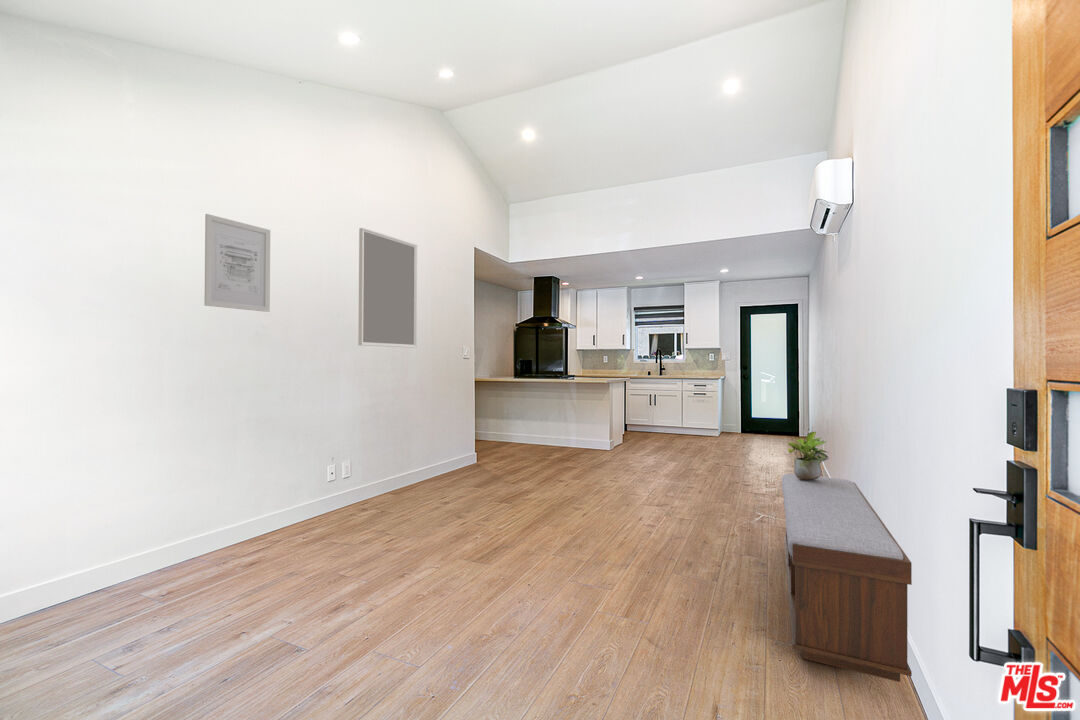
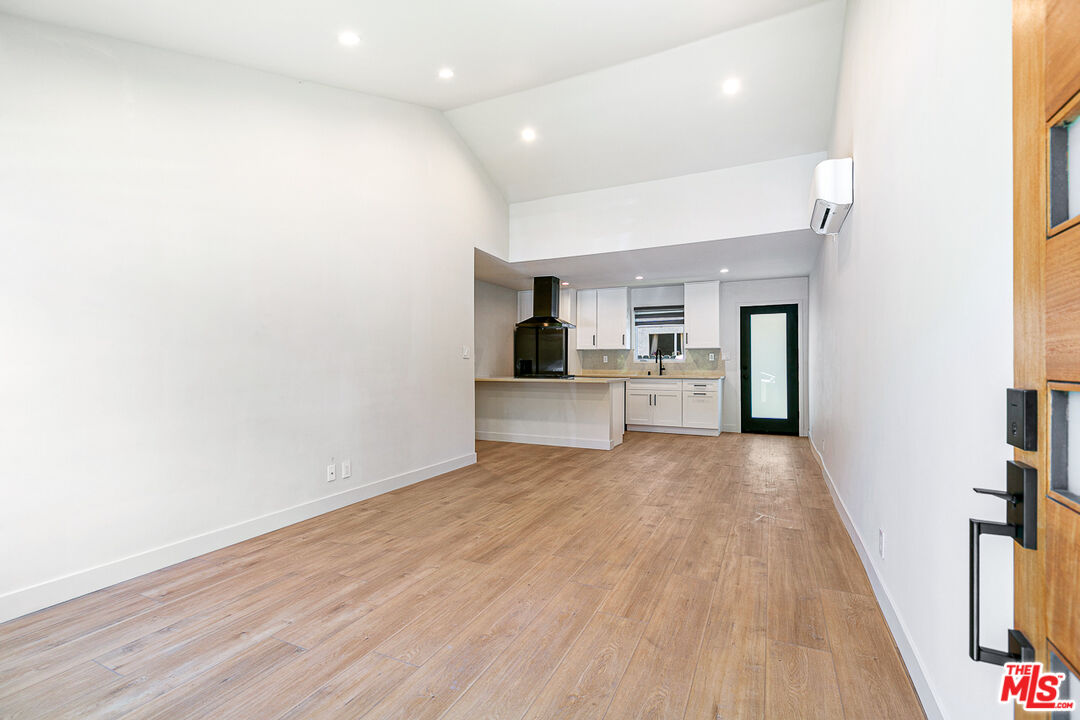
- wall art (239, 265)
- bench (828, 549)
- potted plant (811, 457)
- home mirror (389, 291)
